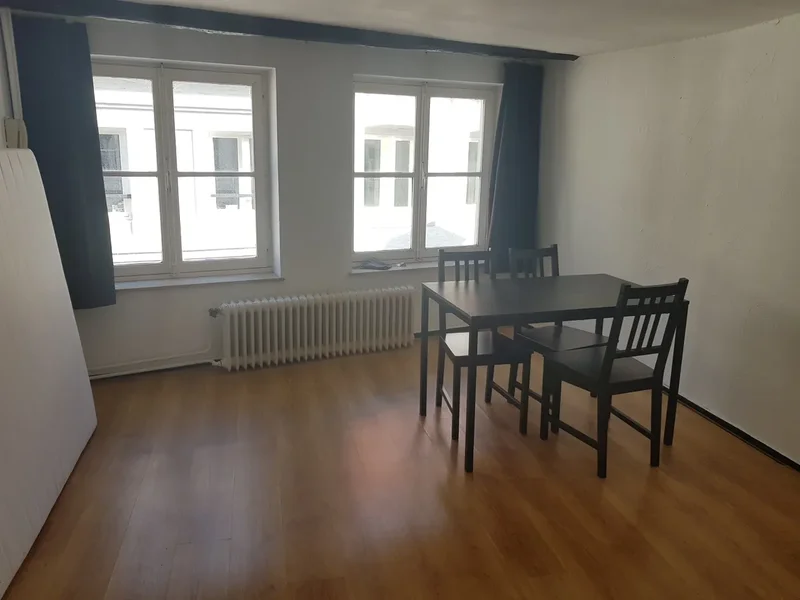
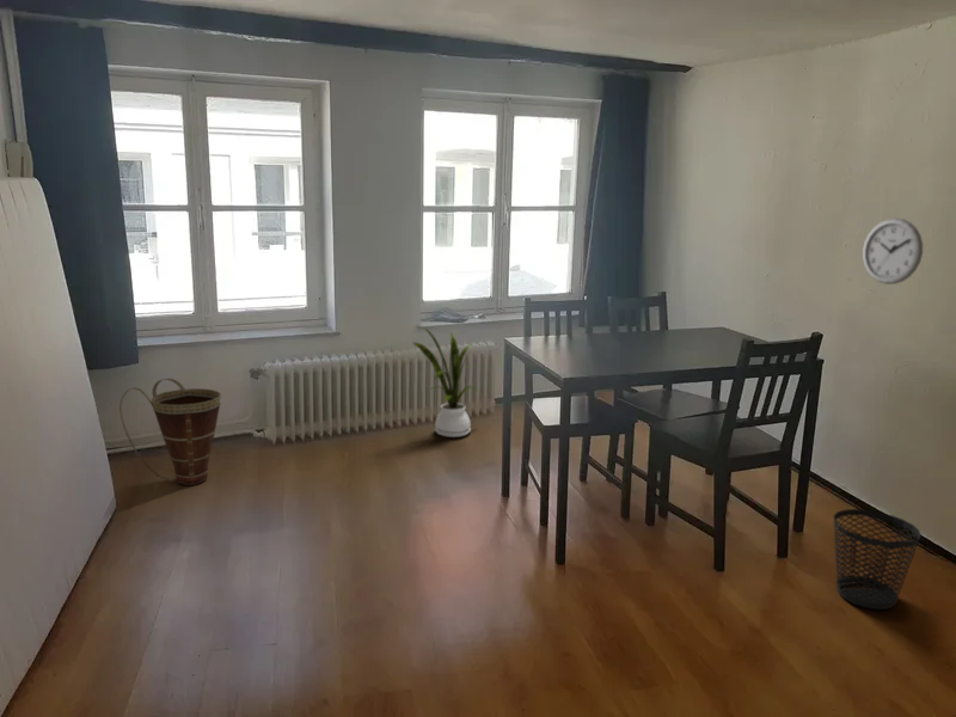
+ basket (172, 431)
+ house plant (448, 379)
+ wall clock (890, 251)
+ wastebasket (870, 560)
